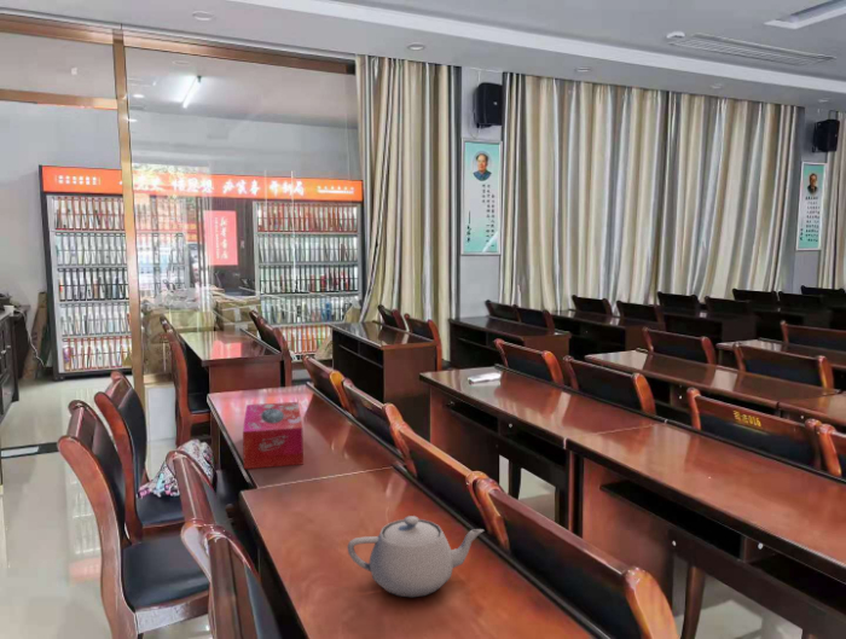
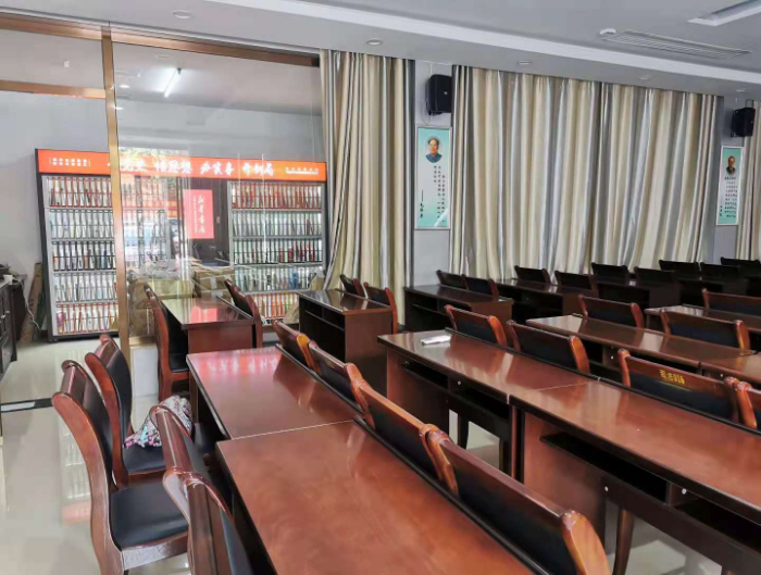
- tissue box (273, 432)
- teapot (415, 548)
